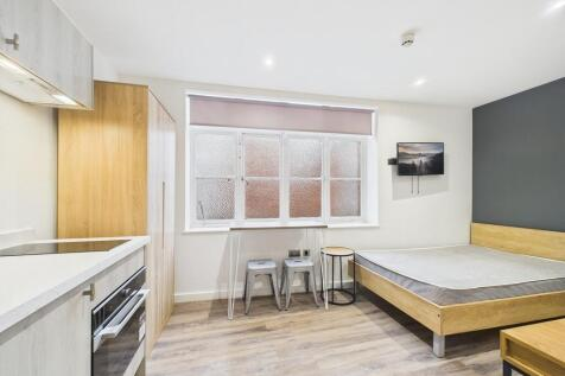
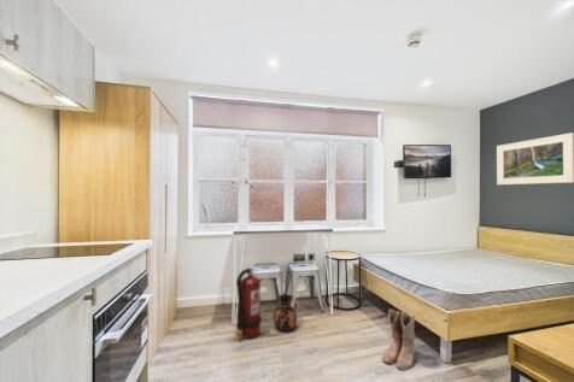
+ fire extinguisher (247, 299)
+ boots (399, 336)
+ ceramic jug (285, 311)
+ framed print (531, 161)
